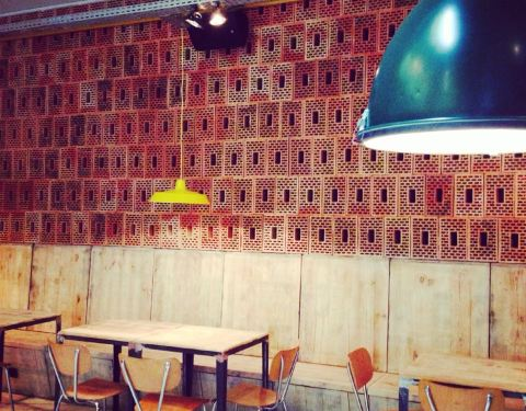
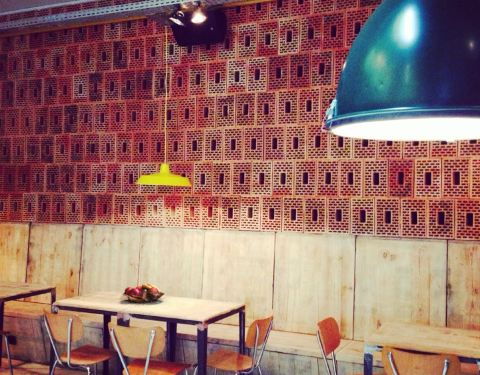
+ fruit basket (143, 292)
